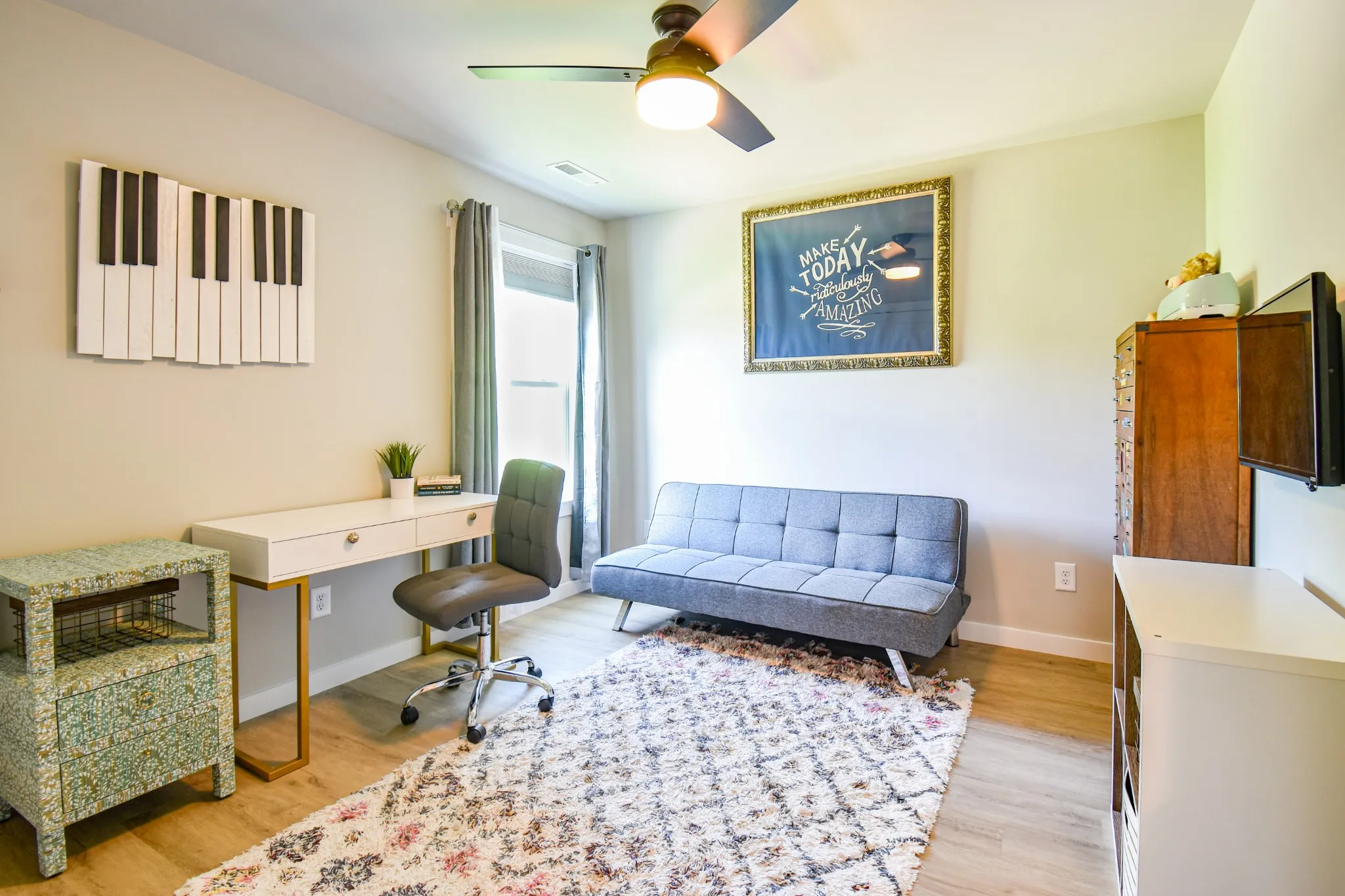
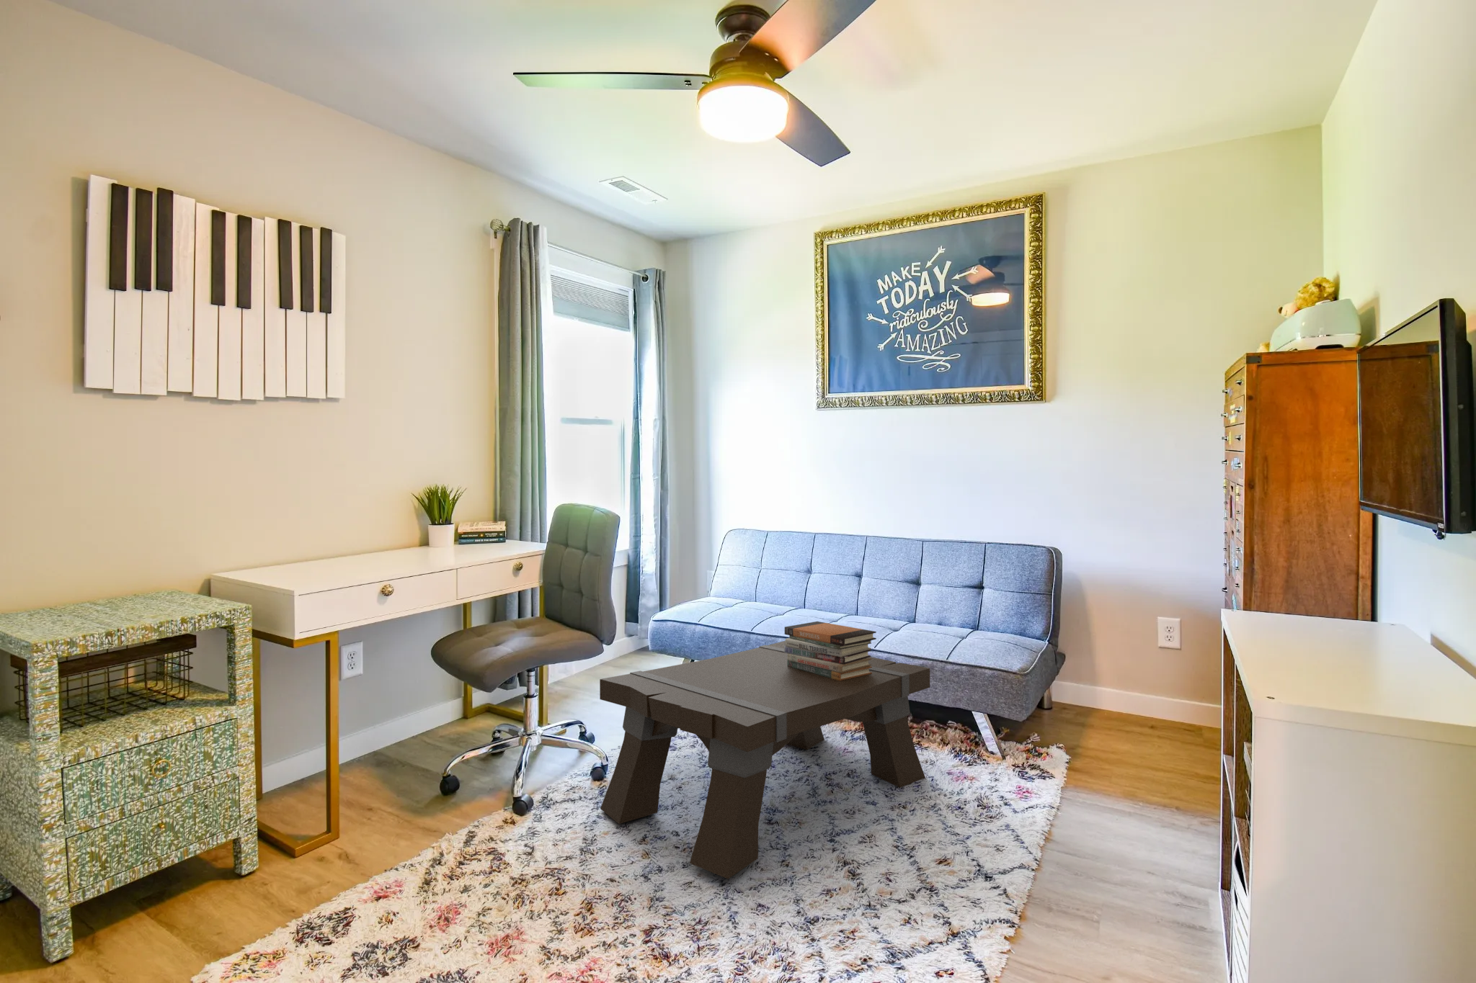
+ book stack (829, 647)
+ coffee table (770, 733)
